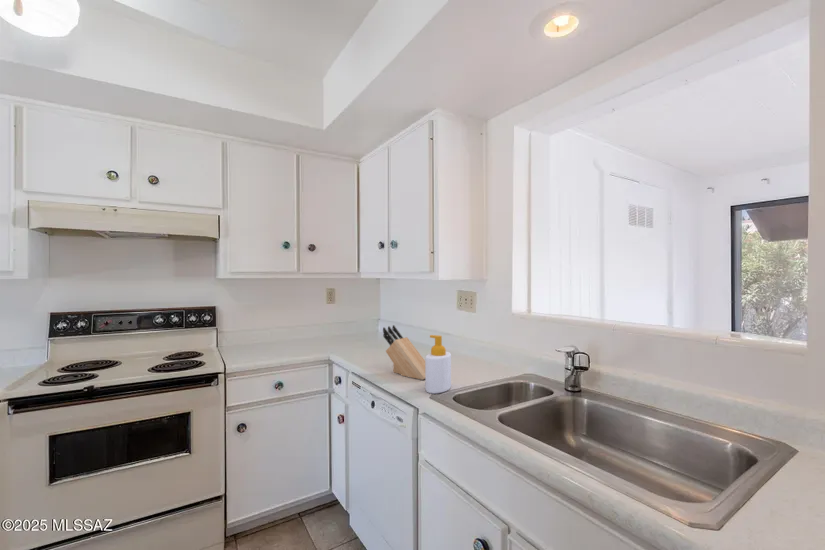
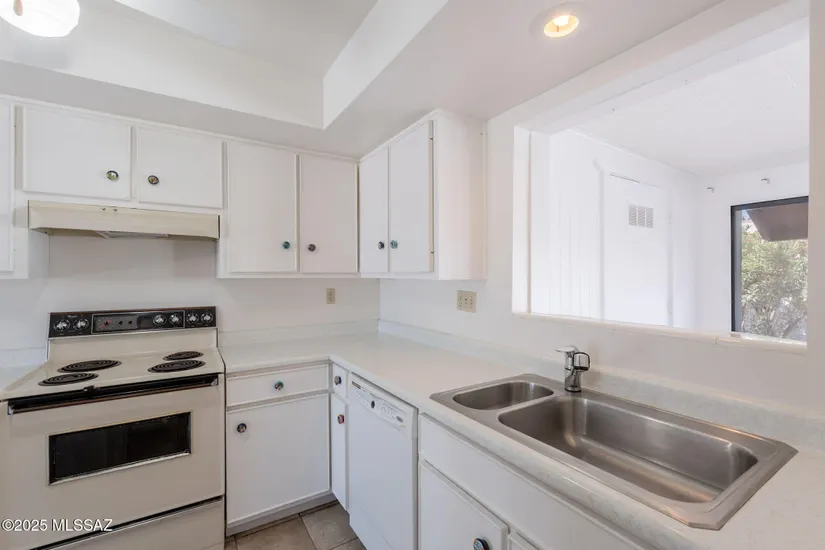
- knife block (406, 350)
- soap bottle (438, 362)
